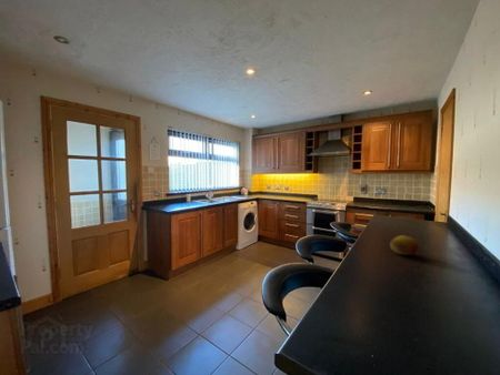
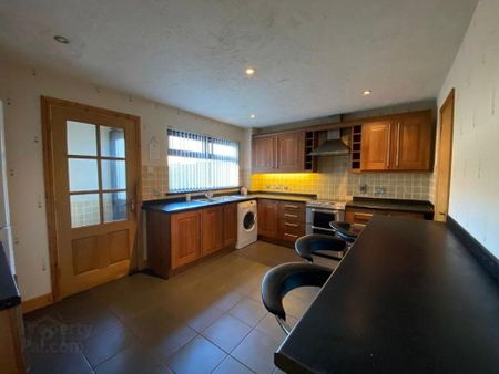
- fruit (403, 244)
